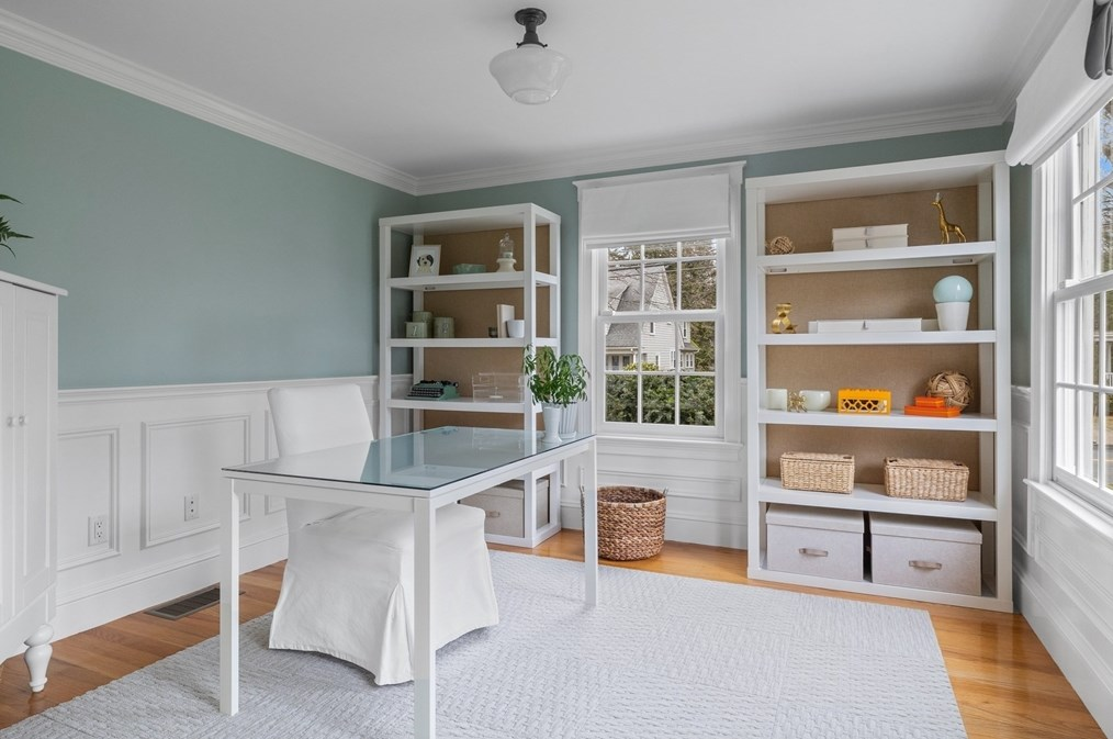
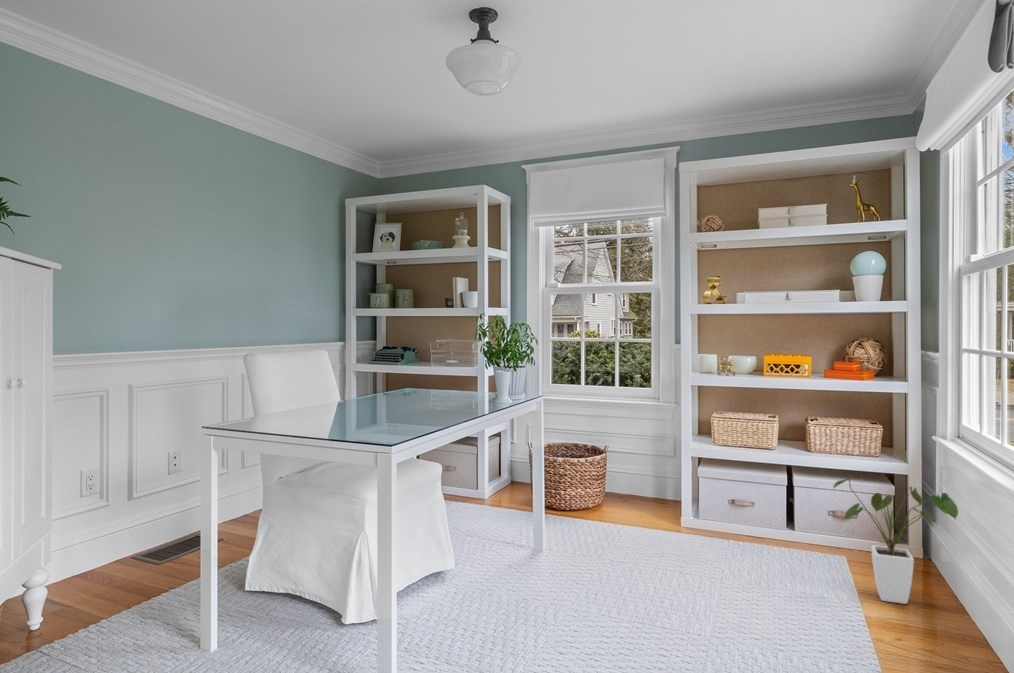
+ house plant (895, 542)
